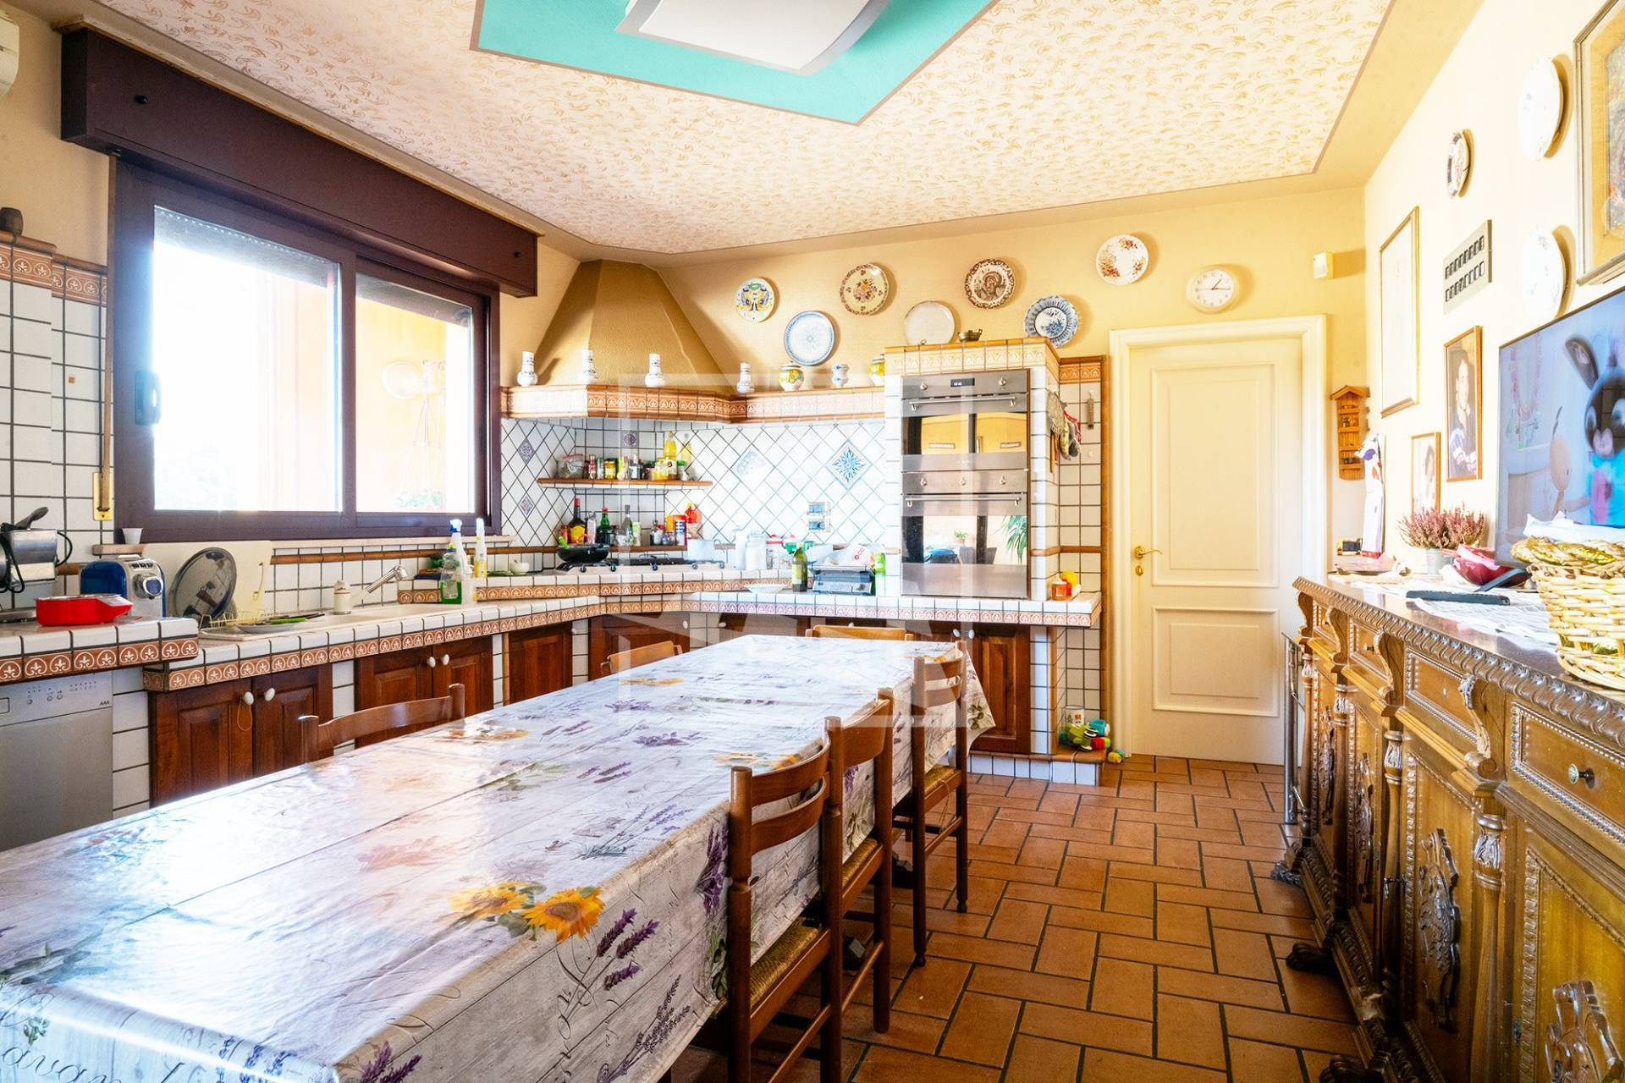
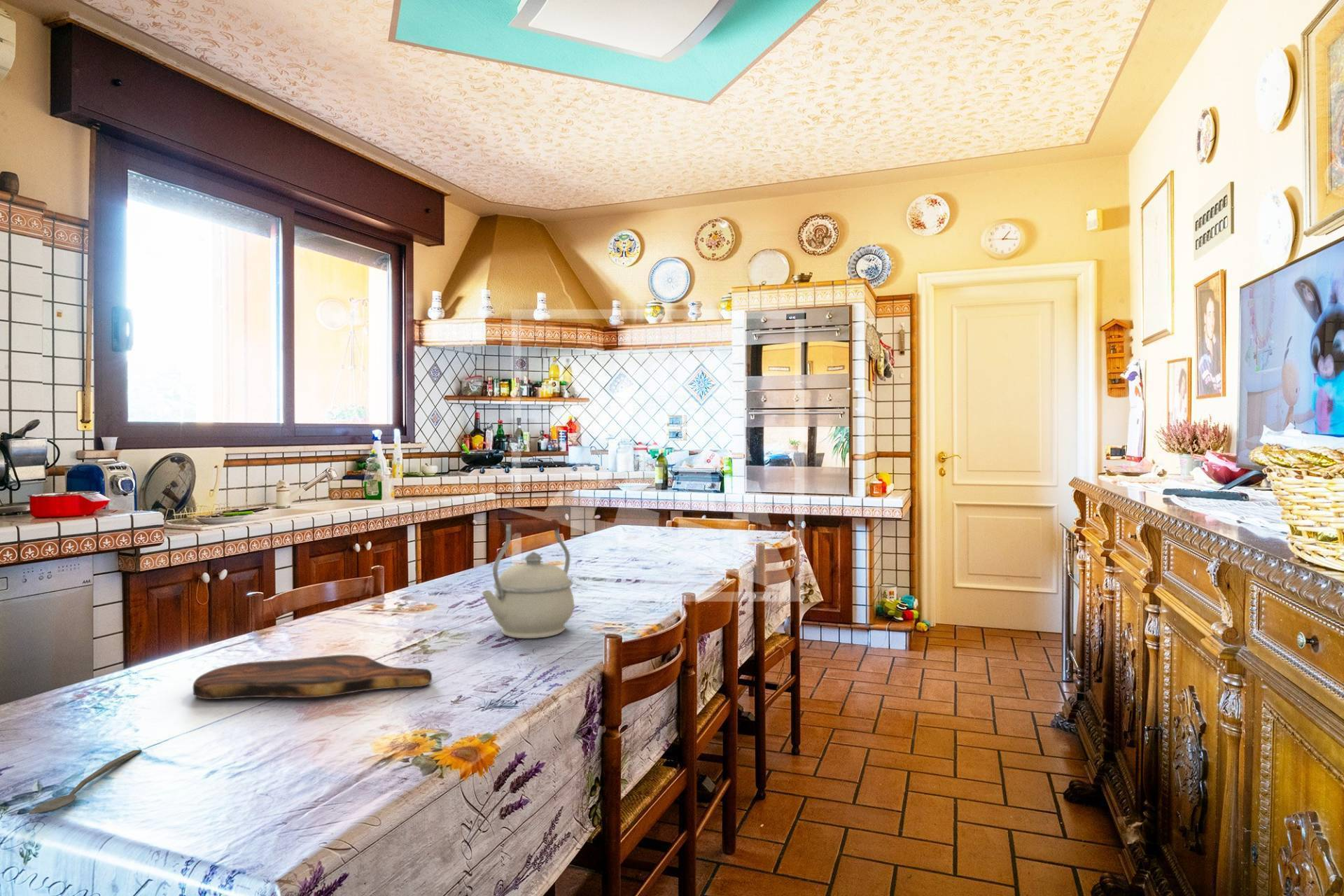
+ spoon (91, 778)
+ kettle (528, 577)
+ cutting board (320, 676)
